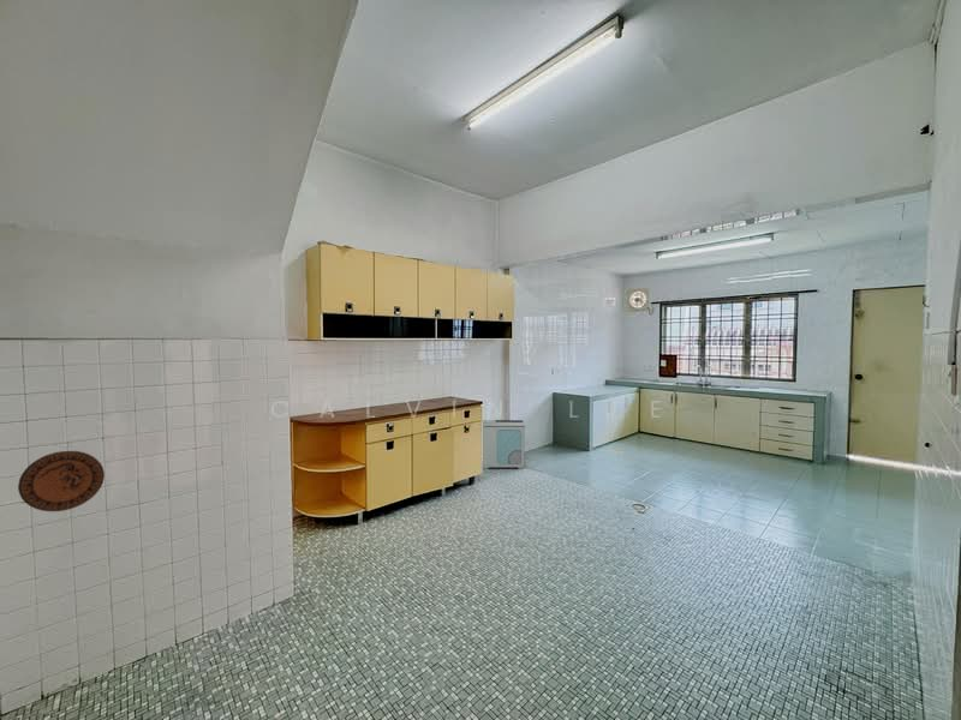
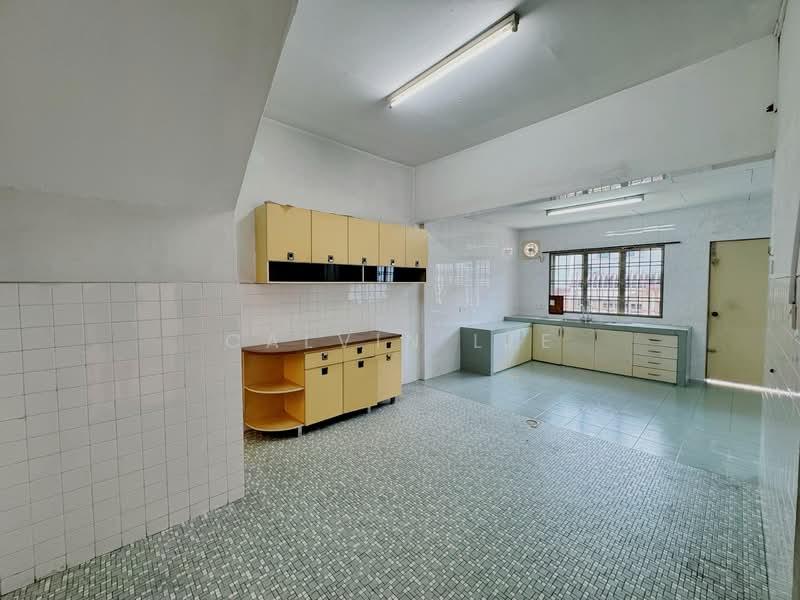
- decorative plate (62, 480)
- air purifier (501, 443)
